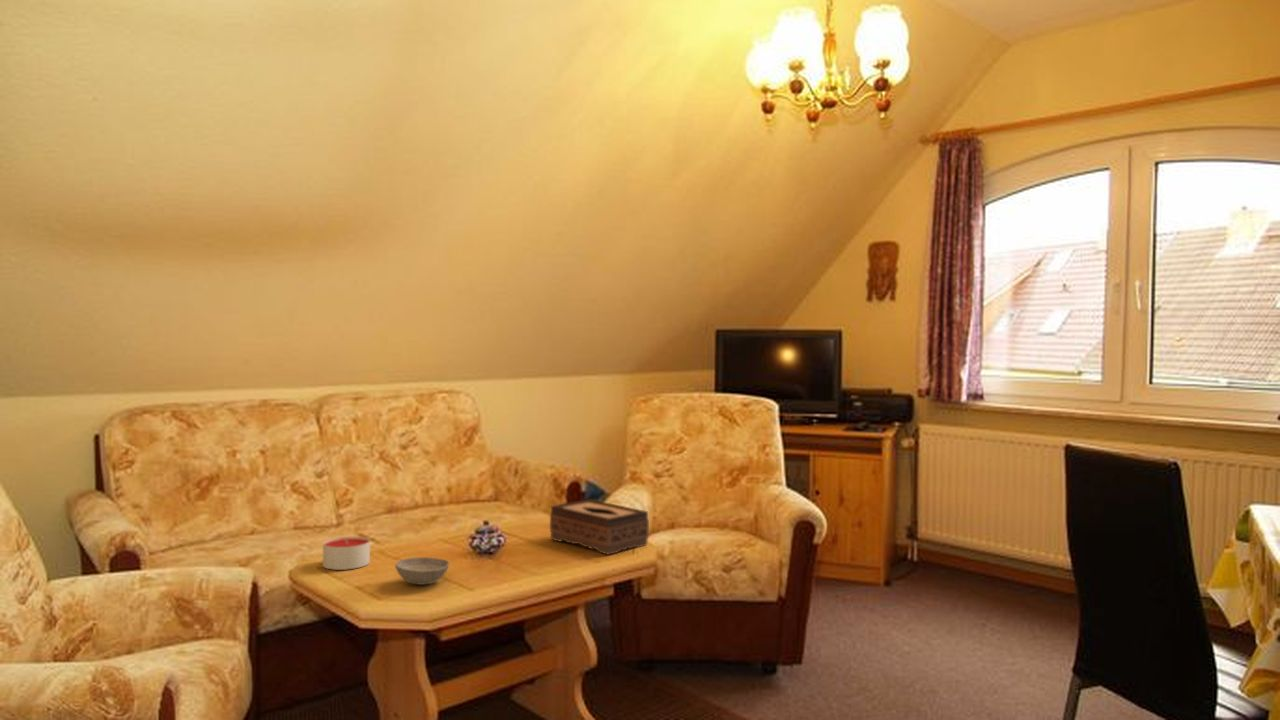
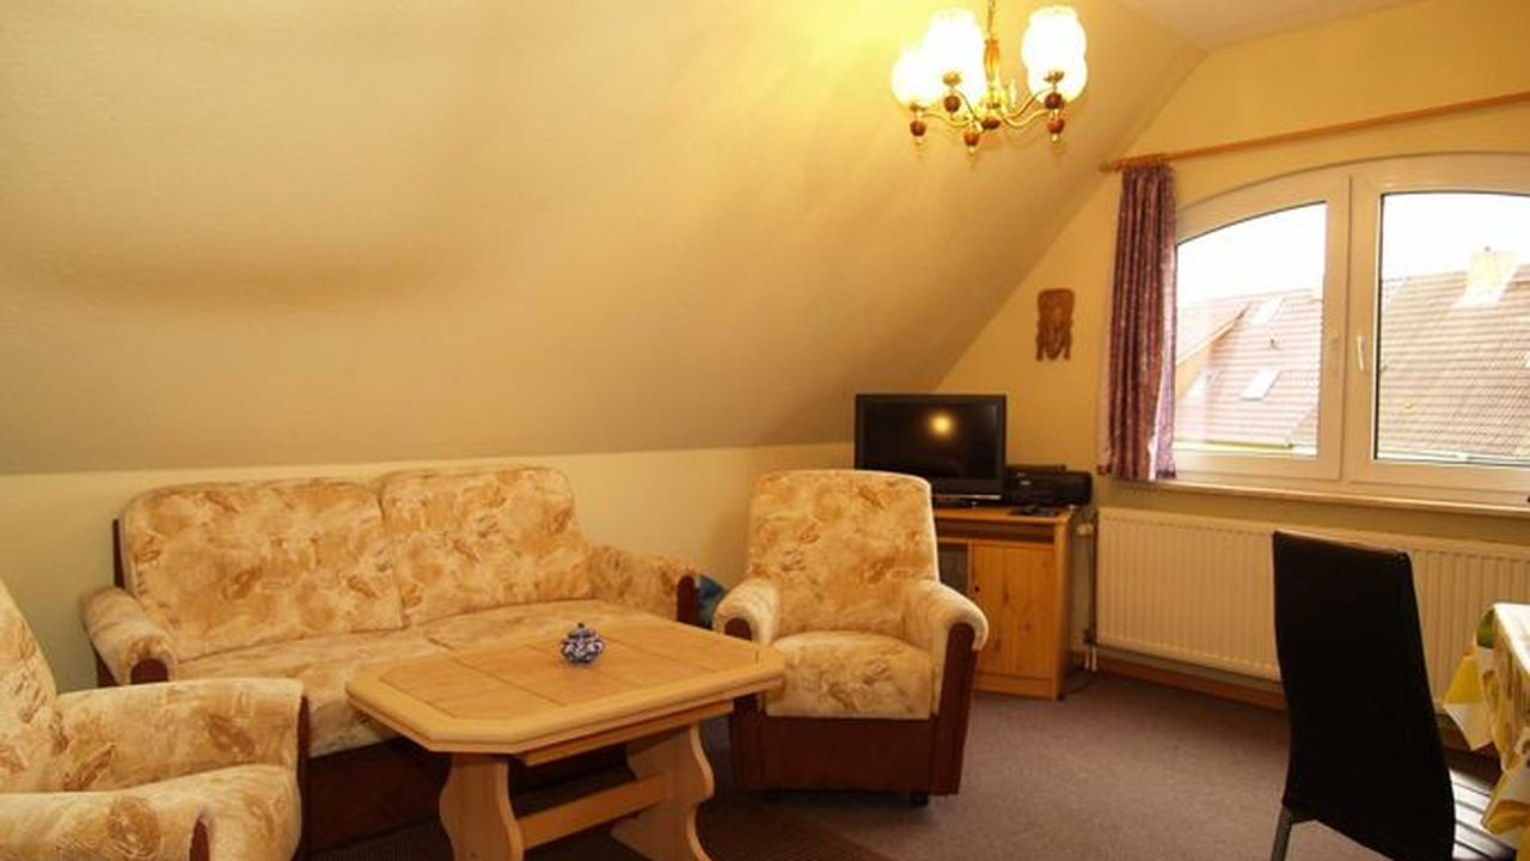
- candle (346, 551)
- tissue box (598, 525)
- bowl (422, 572)
